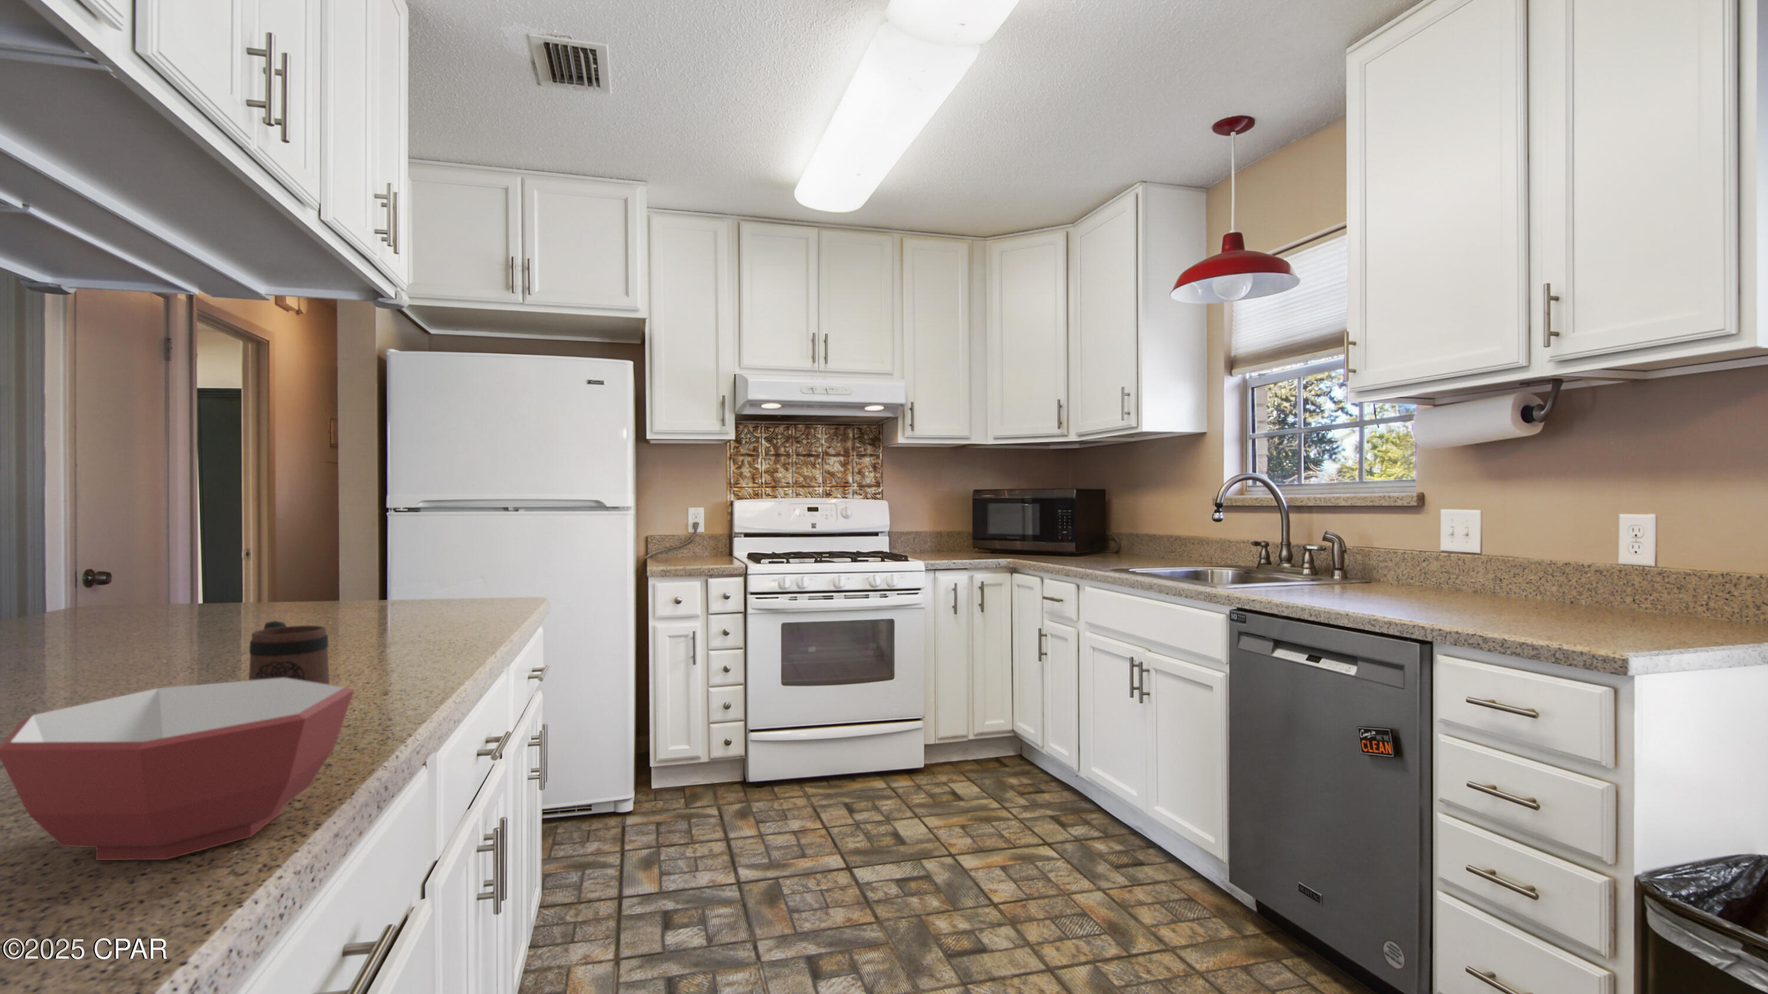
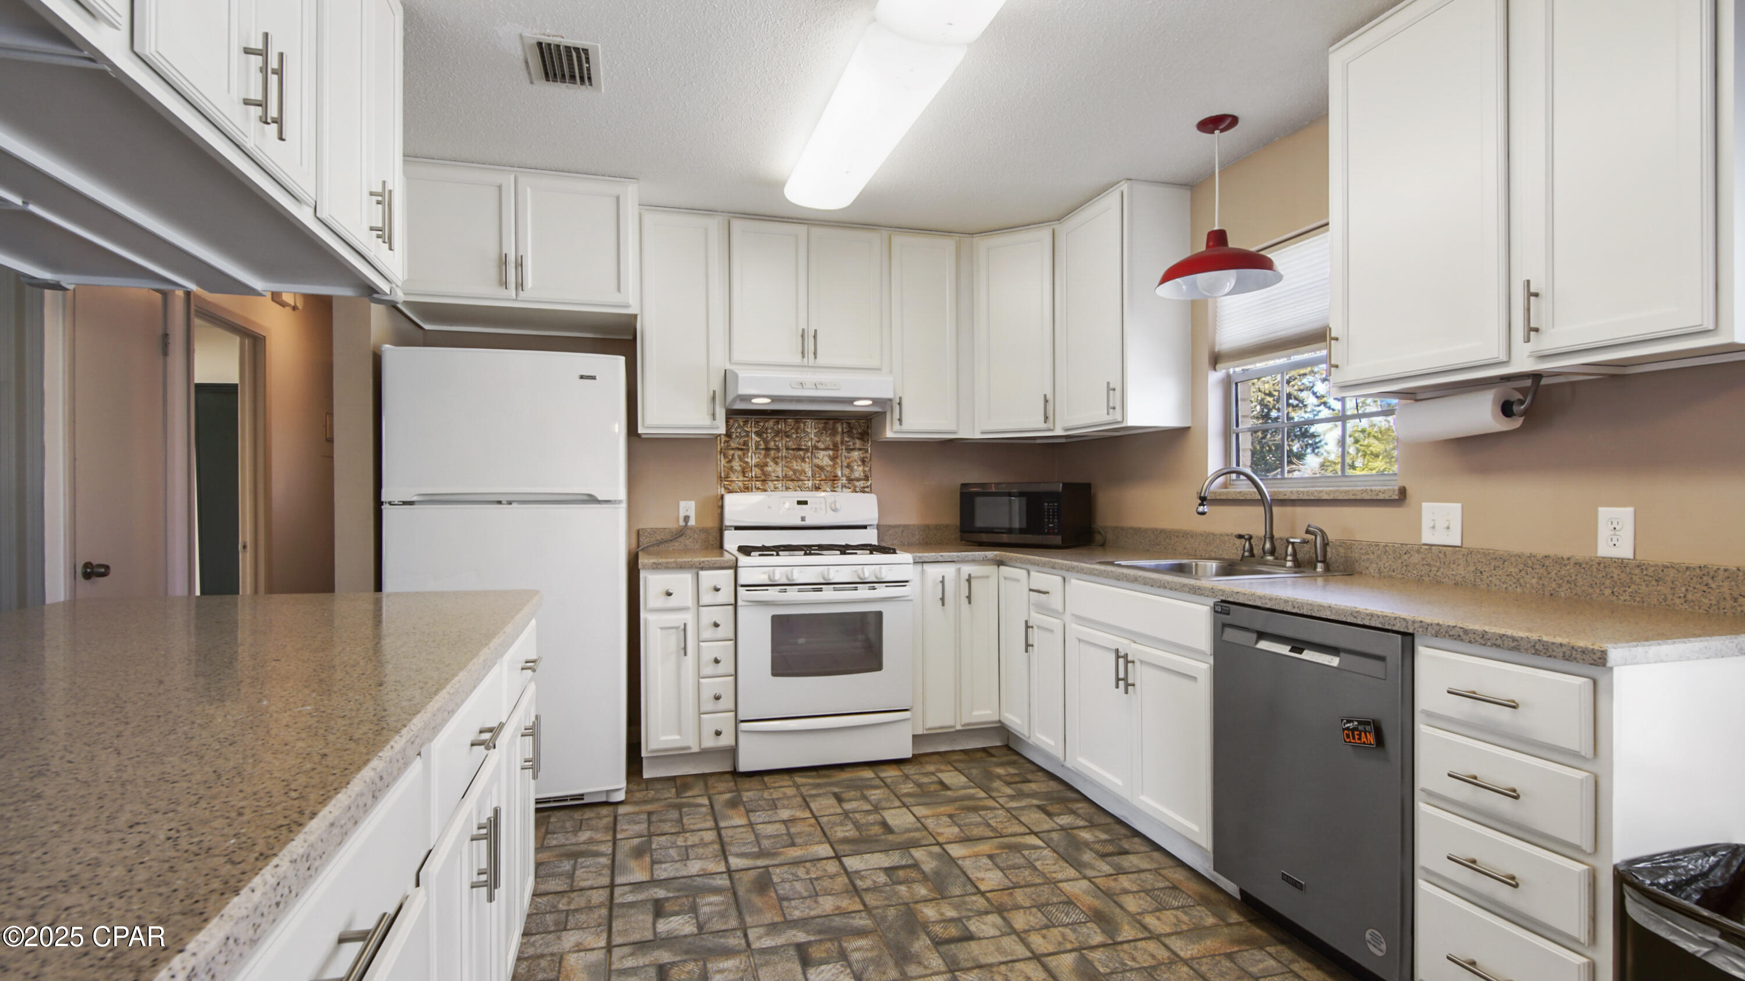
- bowl (200, 767)
- mug (287, 677)
